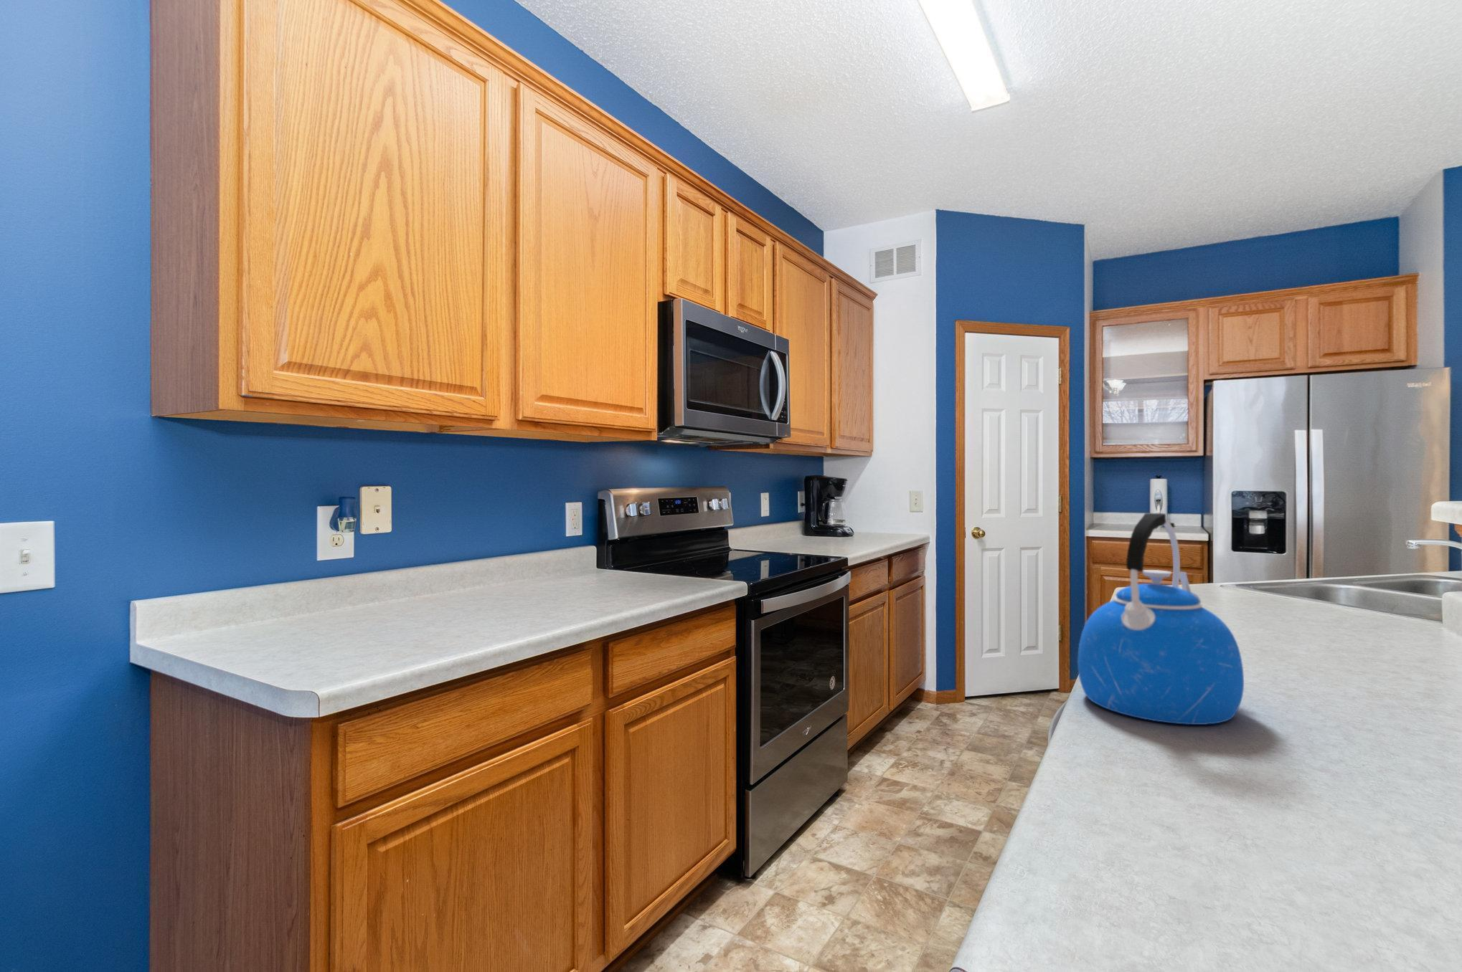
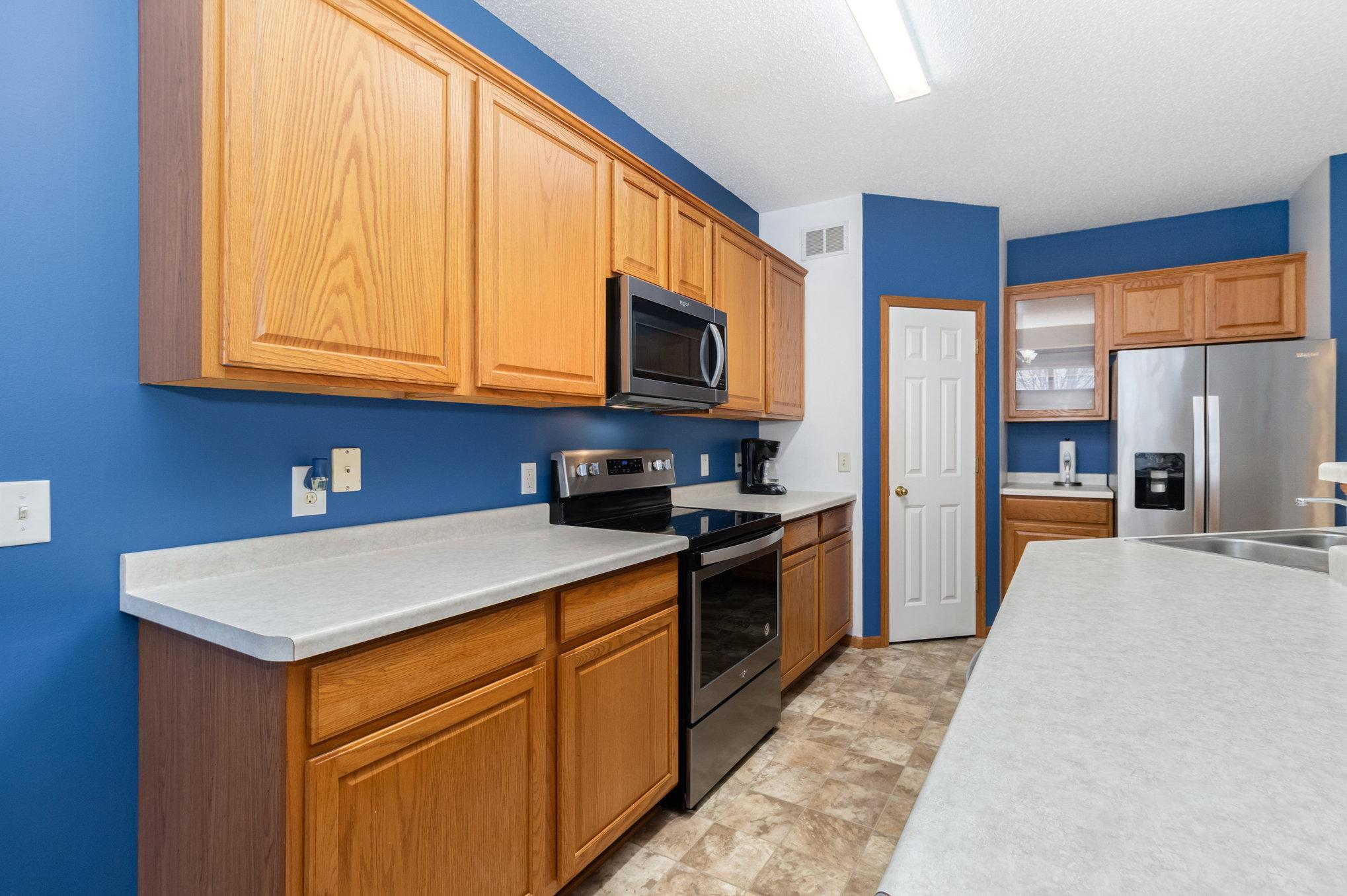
- kettle (1162, 606)
